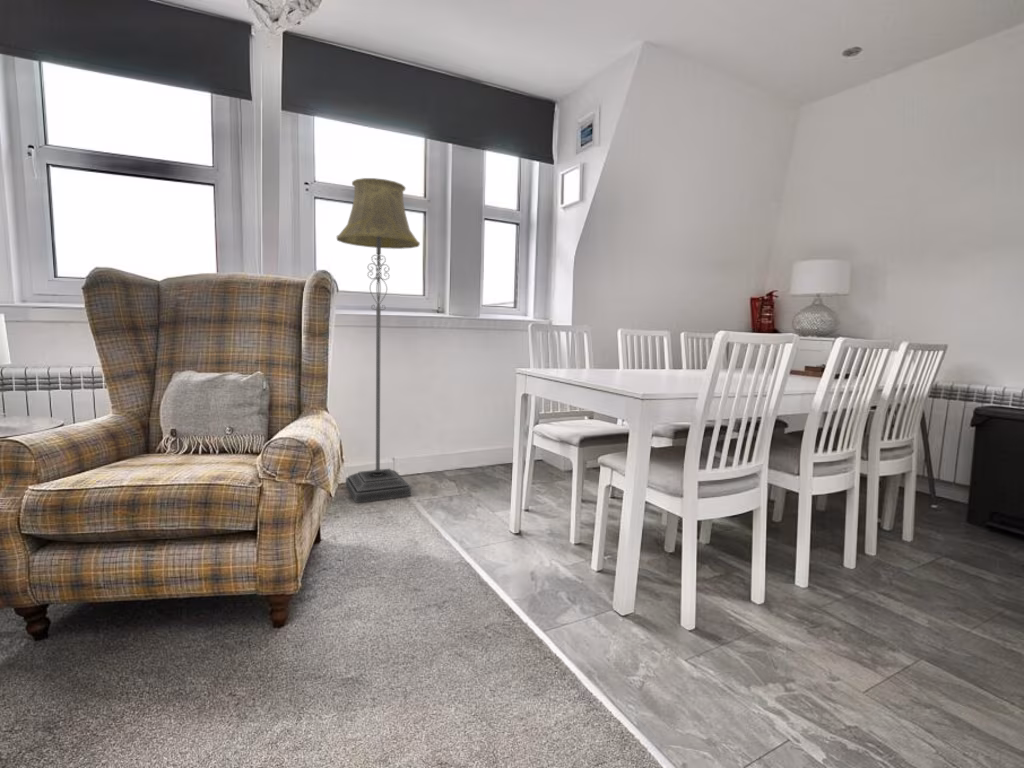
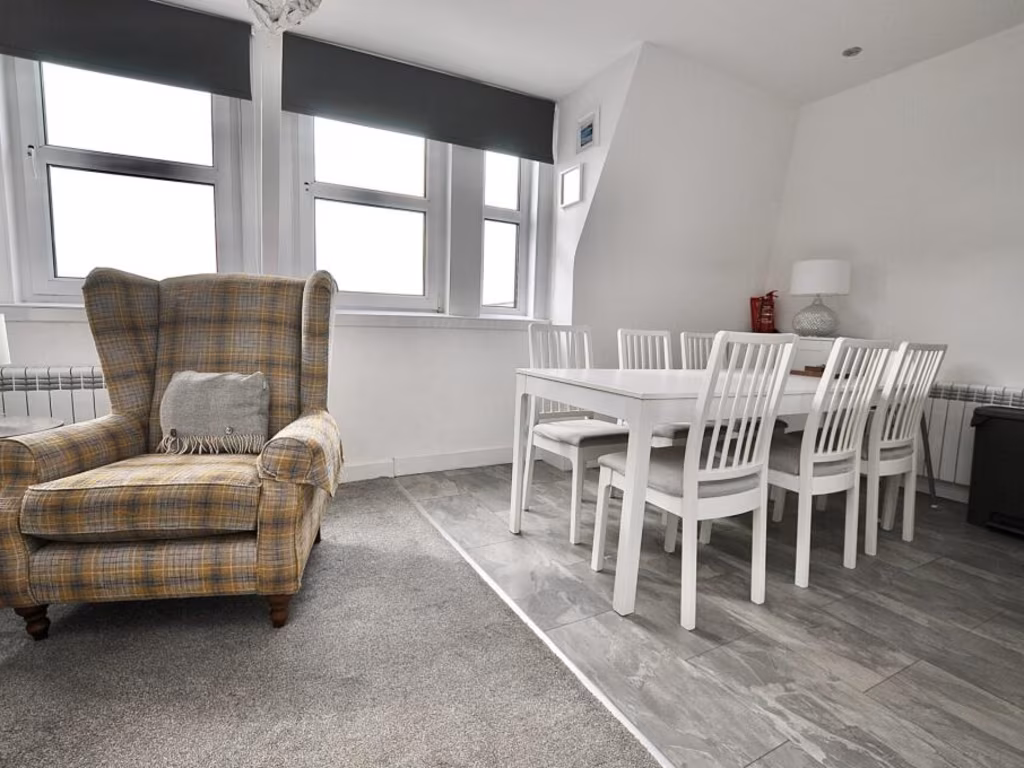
- floor lamp (378, 343)
